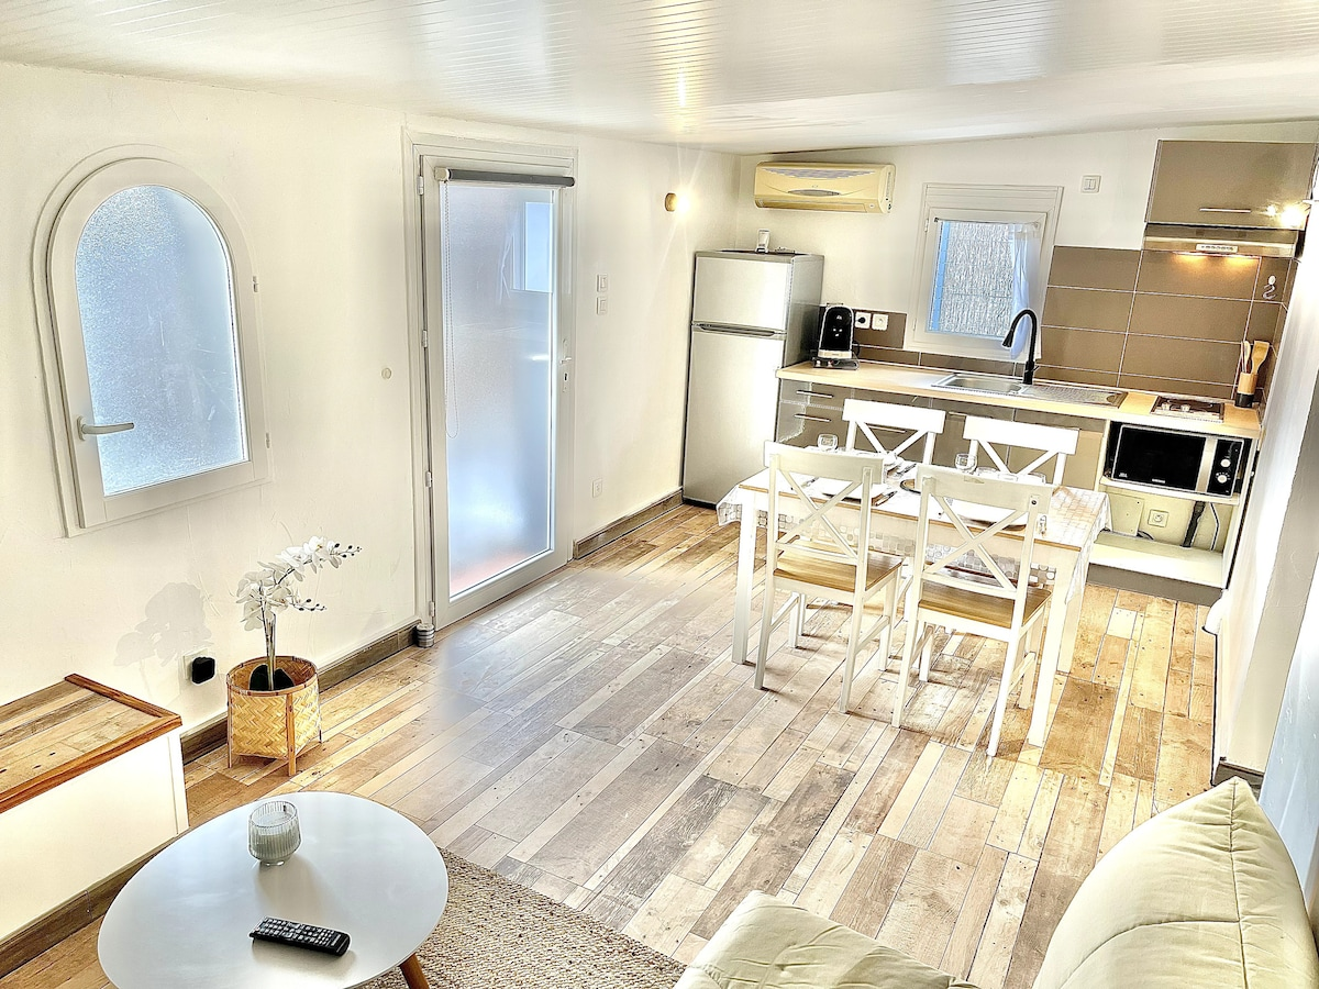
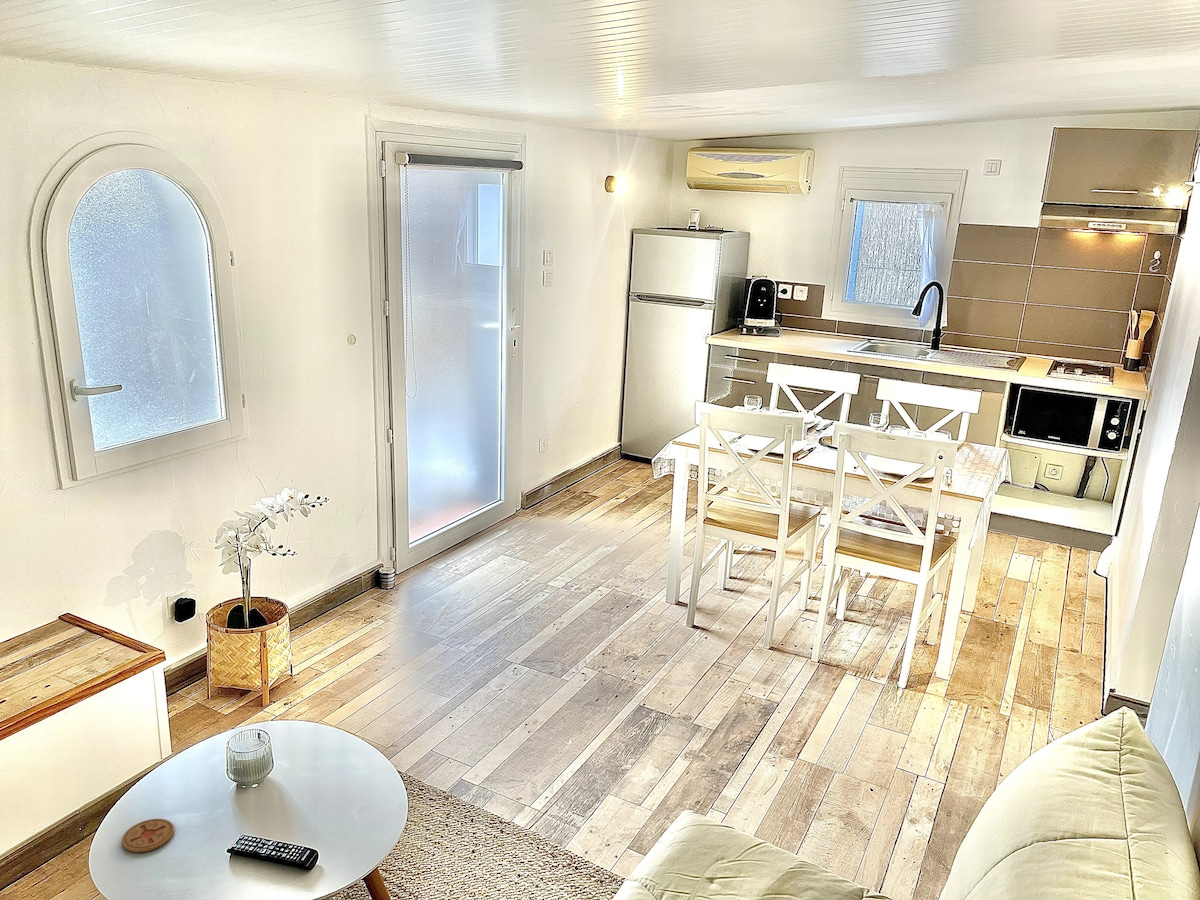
+ coaster (148, 835)
